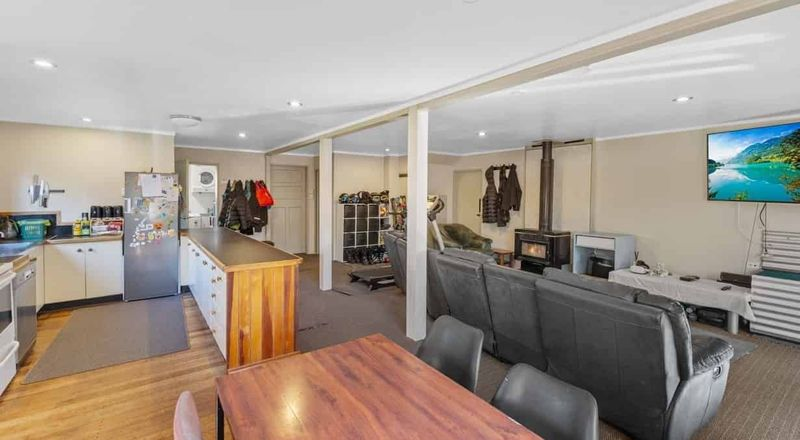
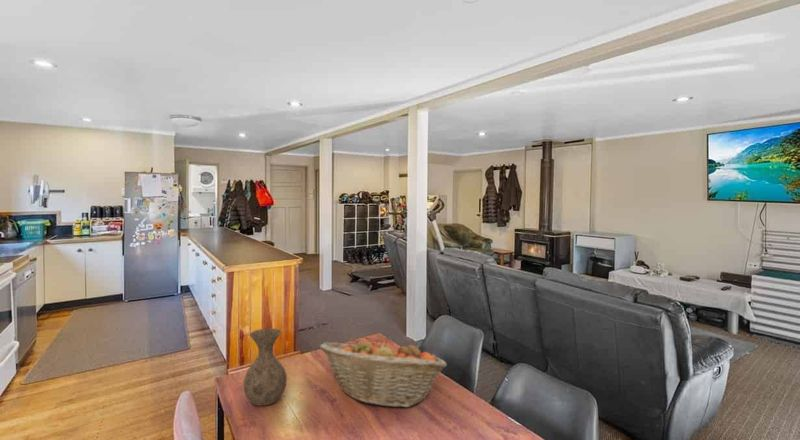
+ vase (265, 366)
+ fruit basket (381, 363)
